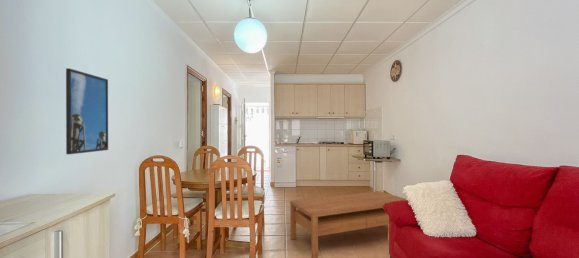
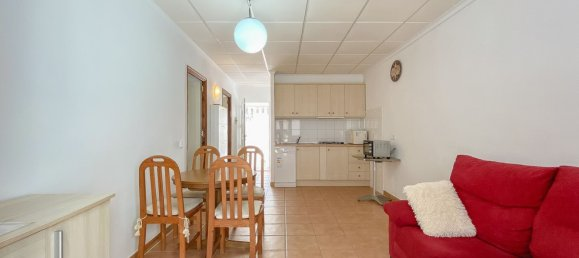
- coffee table (351, 220)
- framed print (89, 113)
